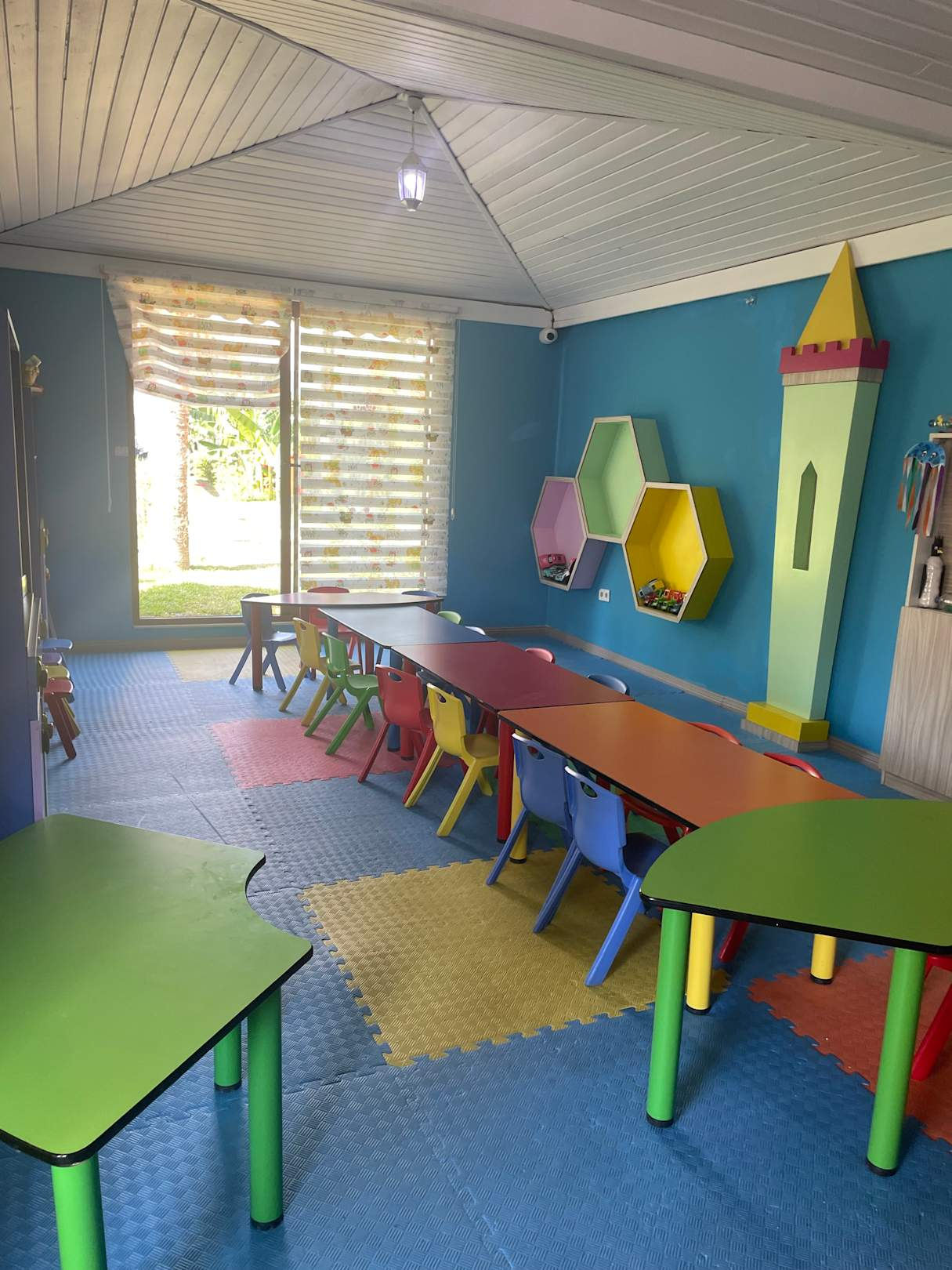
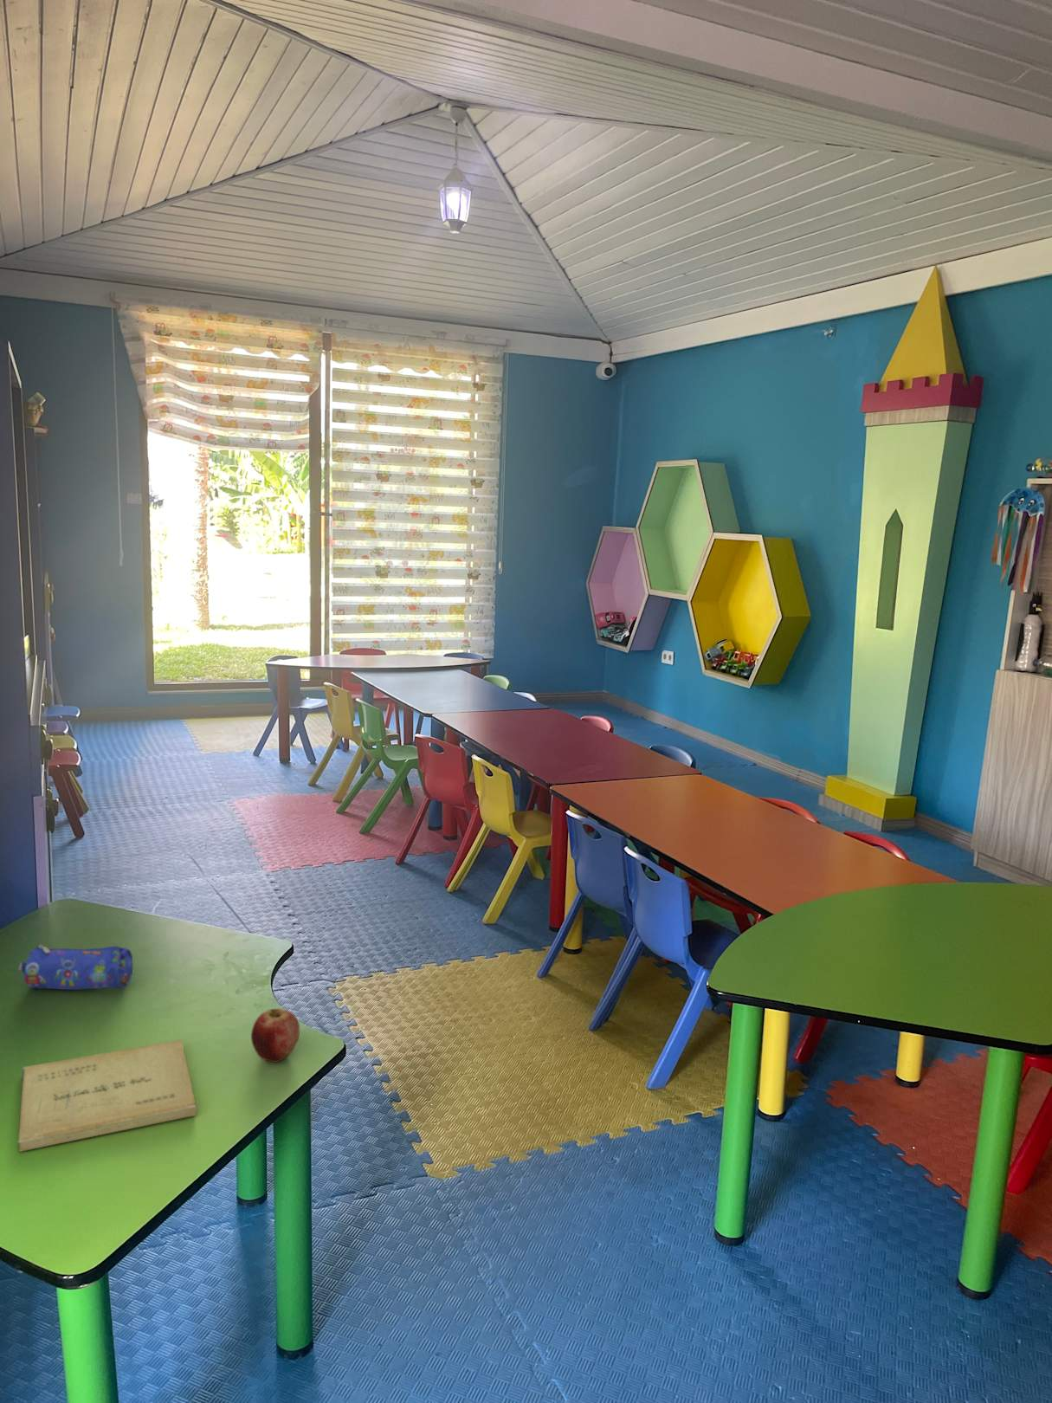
+ pencil case (78, 966)
+ apple (275, 1033)
+ book (107, 1090)
